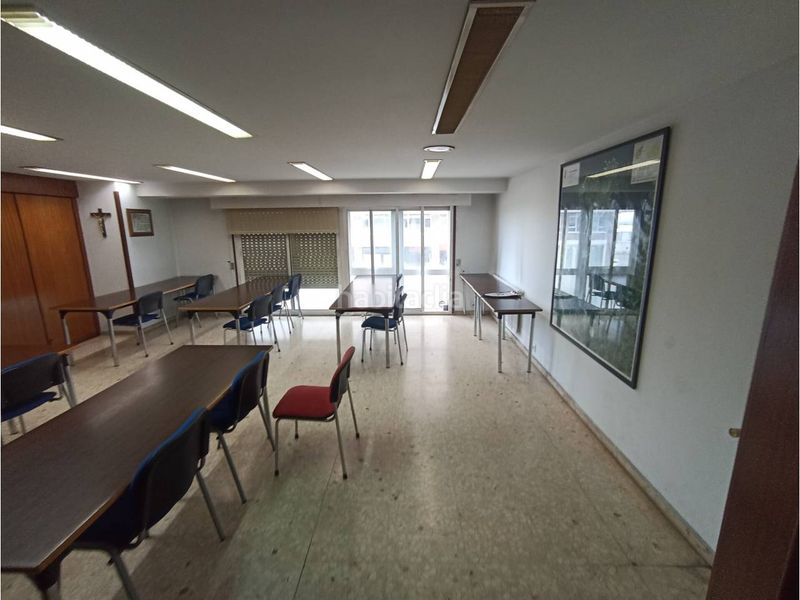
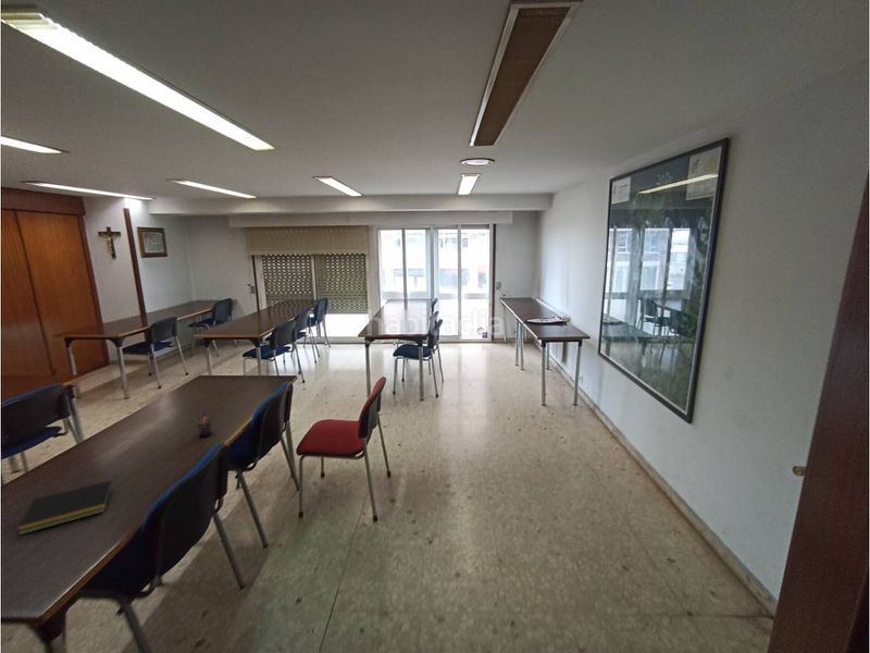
+ pen holder (202, 423)
+ notepad (69, 505)
